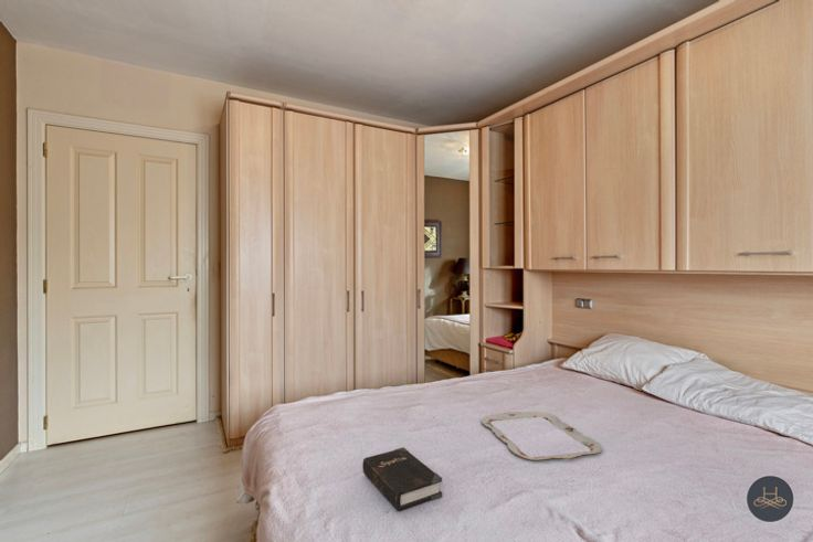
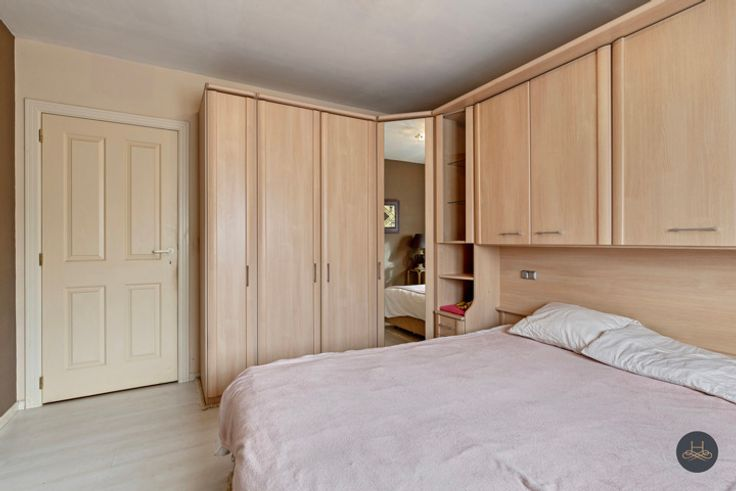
- serving tray (530, 417)
- hardback book (400, 476)
